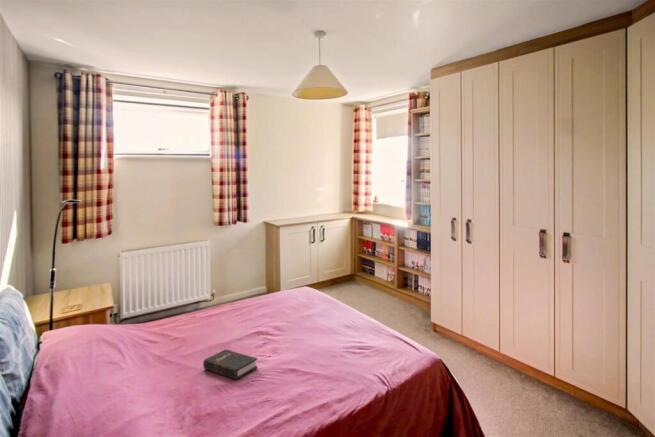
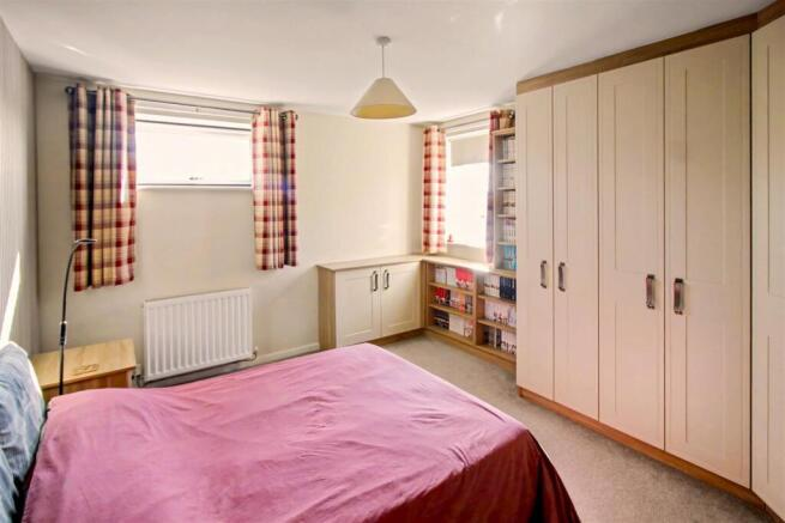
- hardback book (230, 363)
